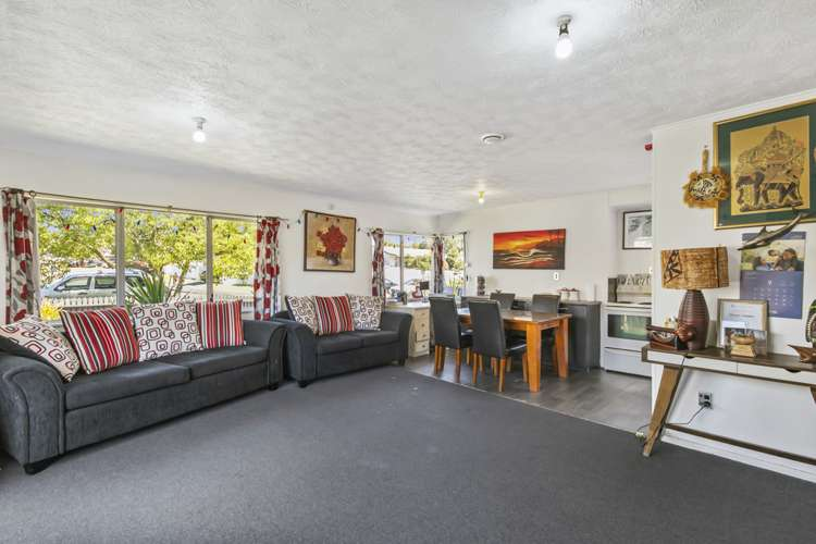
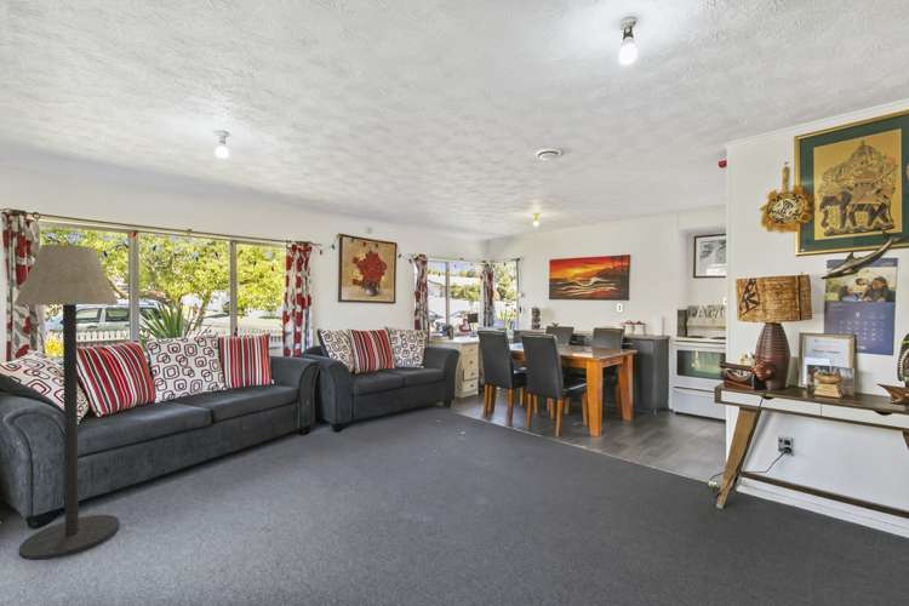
+ floor lamp (70, 391)
